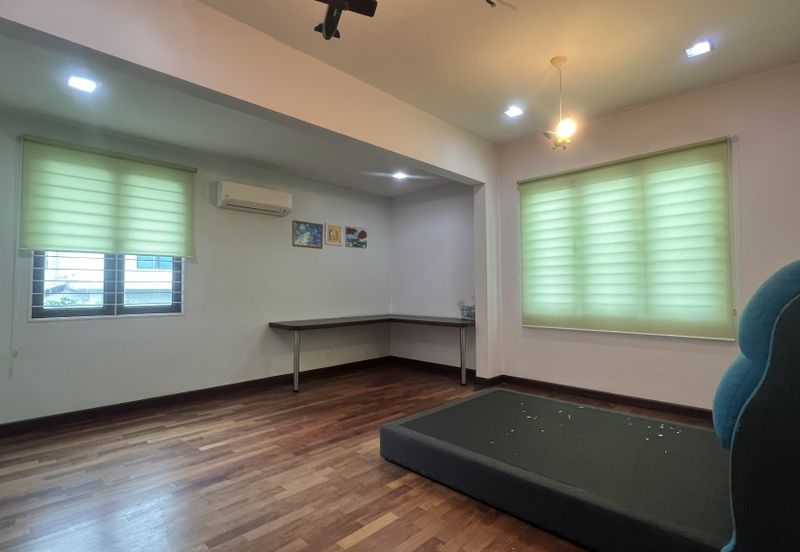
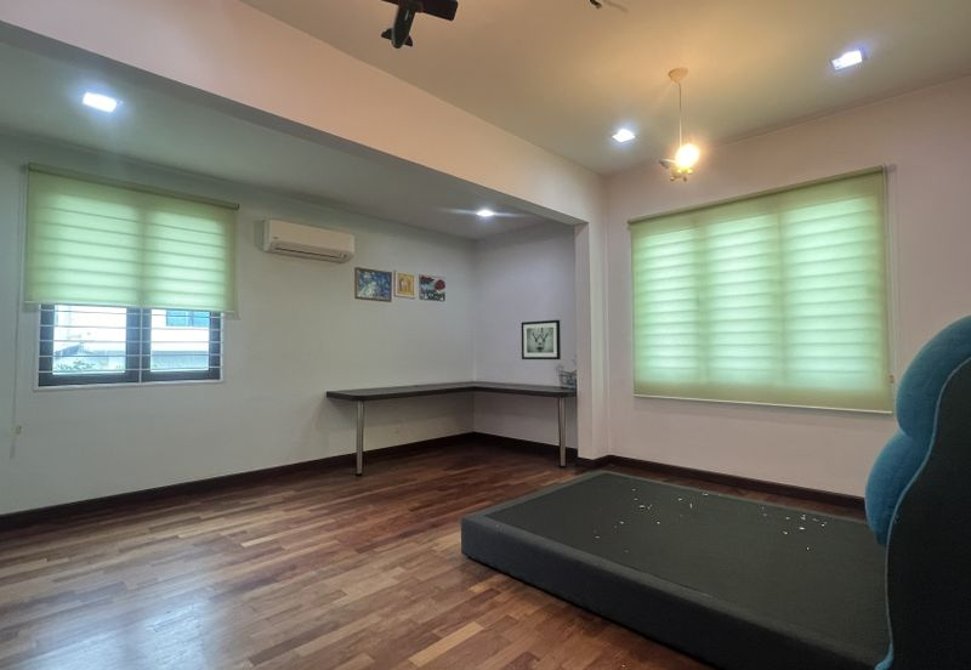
+ wall art (540, 340)
